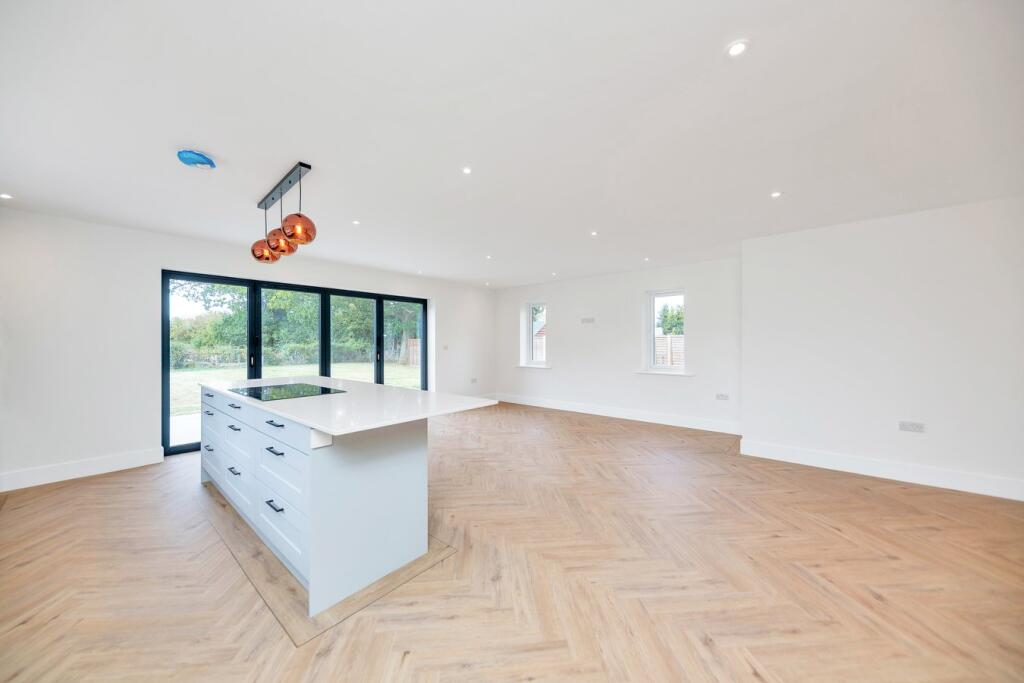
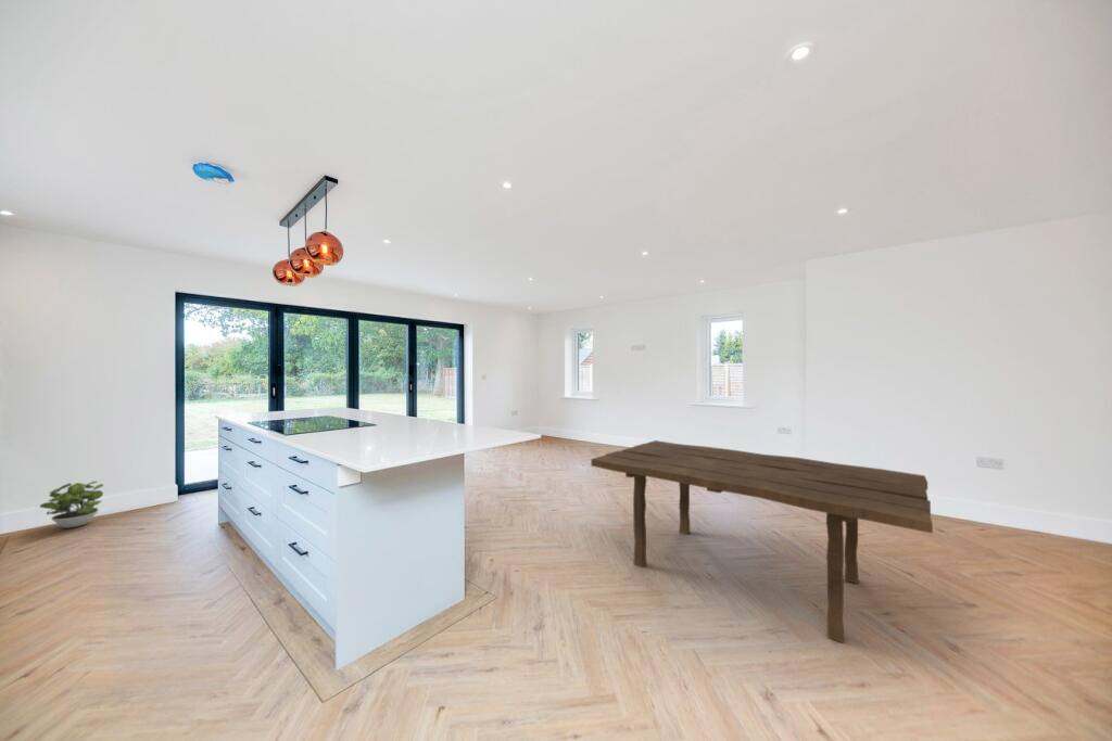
+ dining table (746, 495)
+ potted plant (73, 502)
